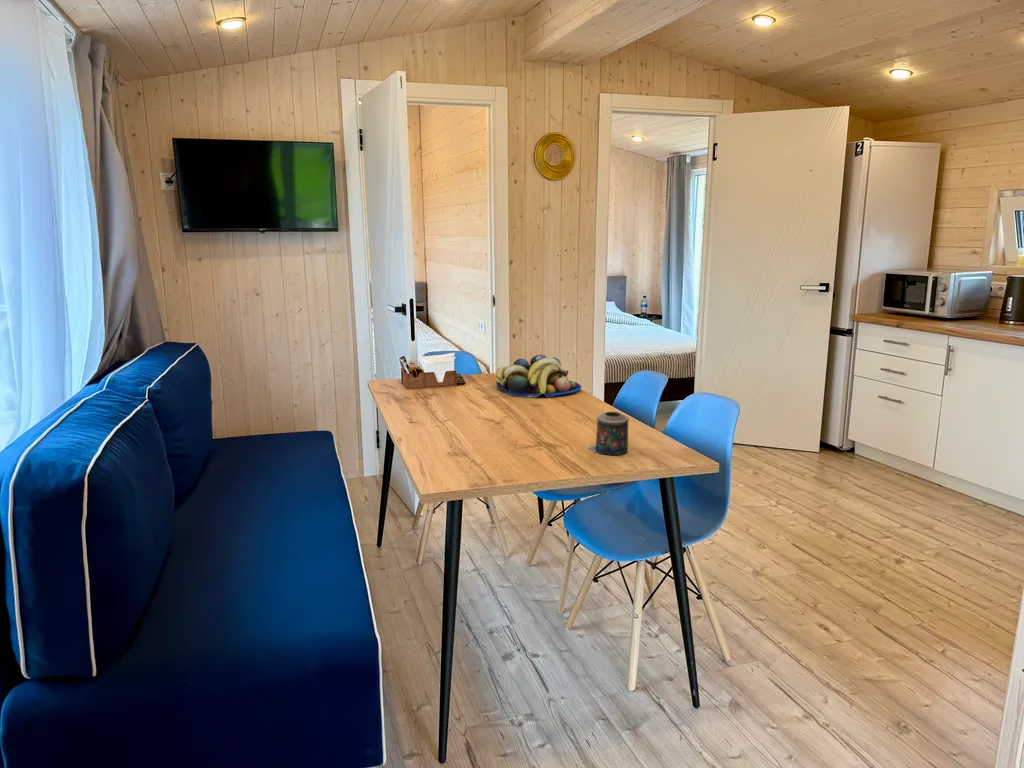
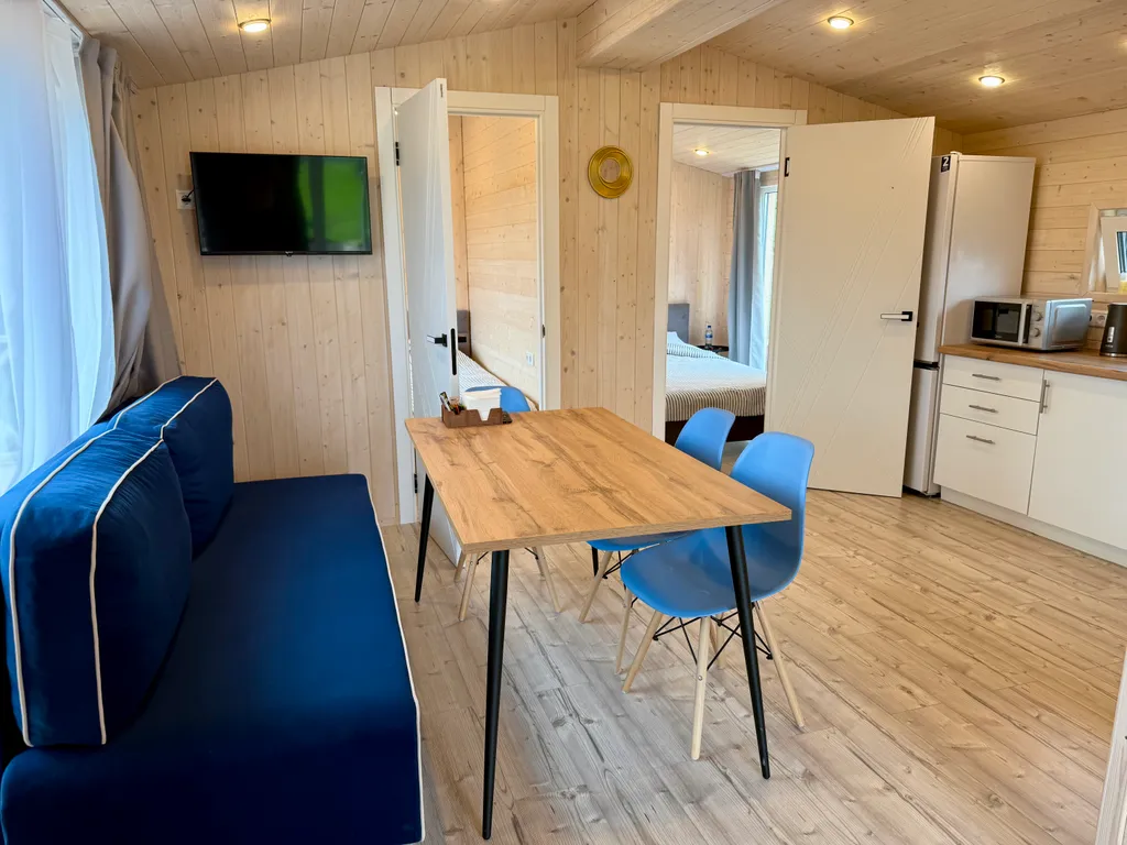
- candle (607, 431)
- fruit bowl (539, 372)
